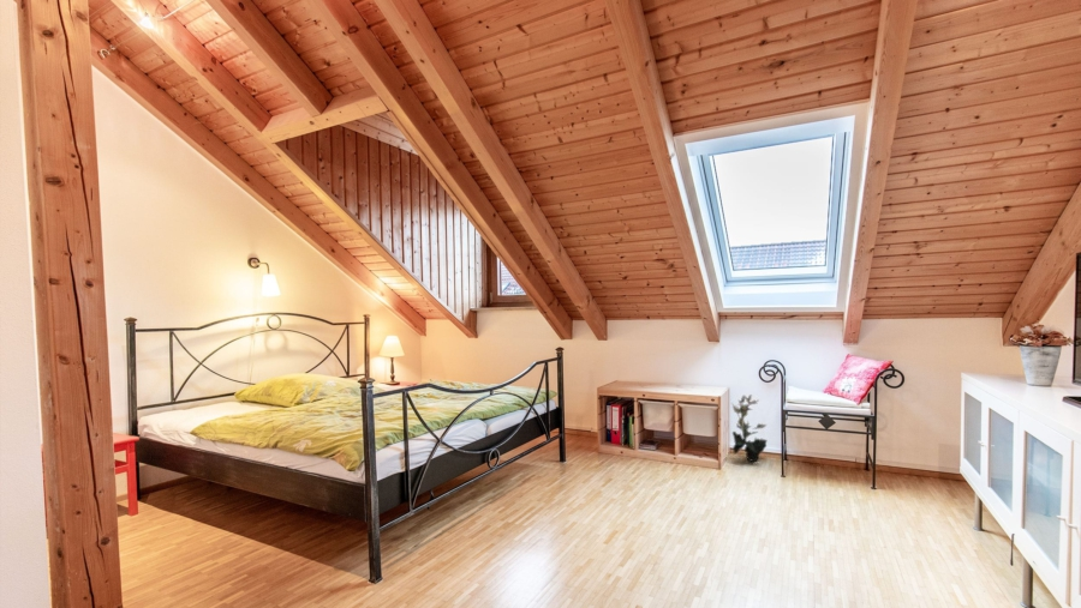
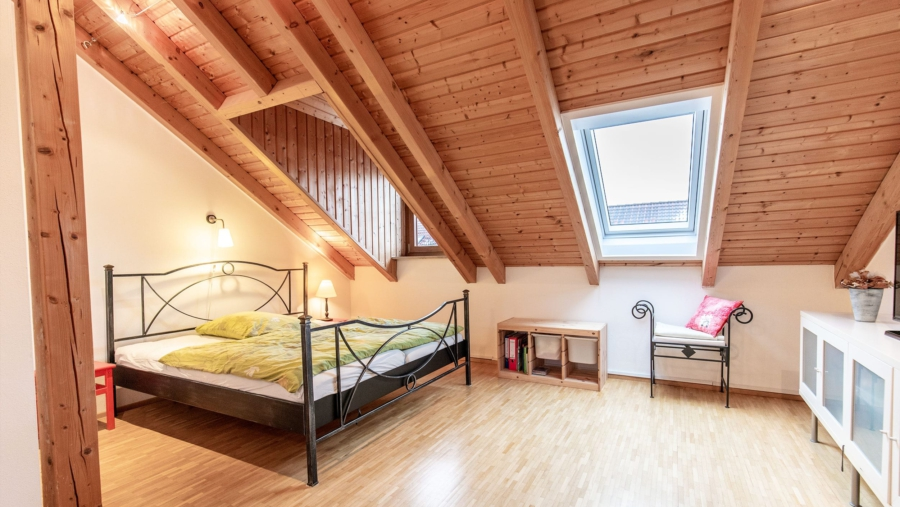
- decorative plant (747, 428)
